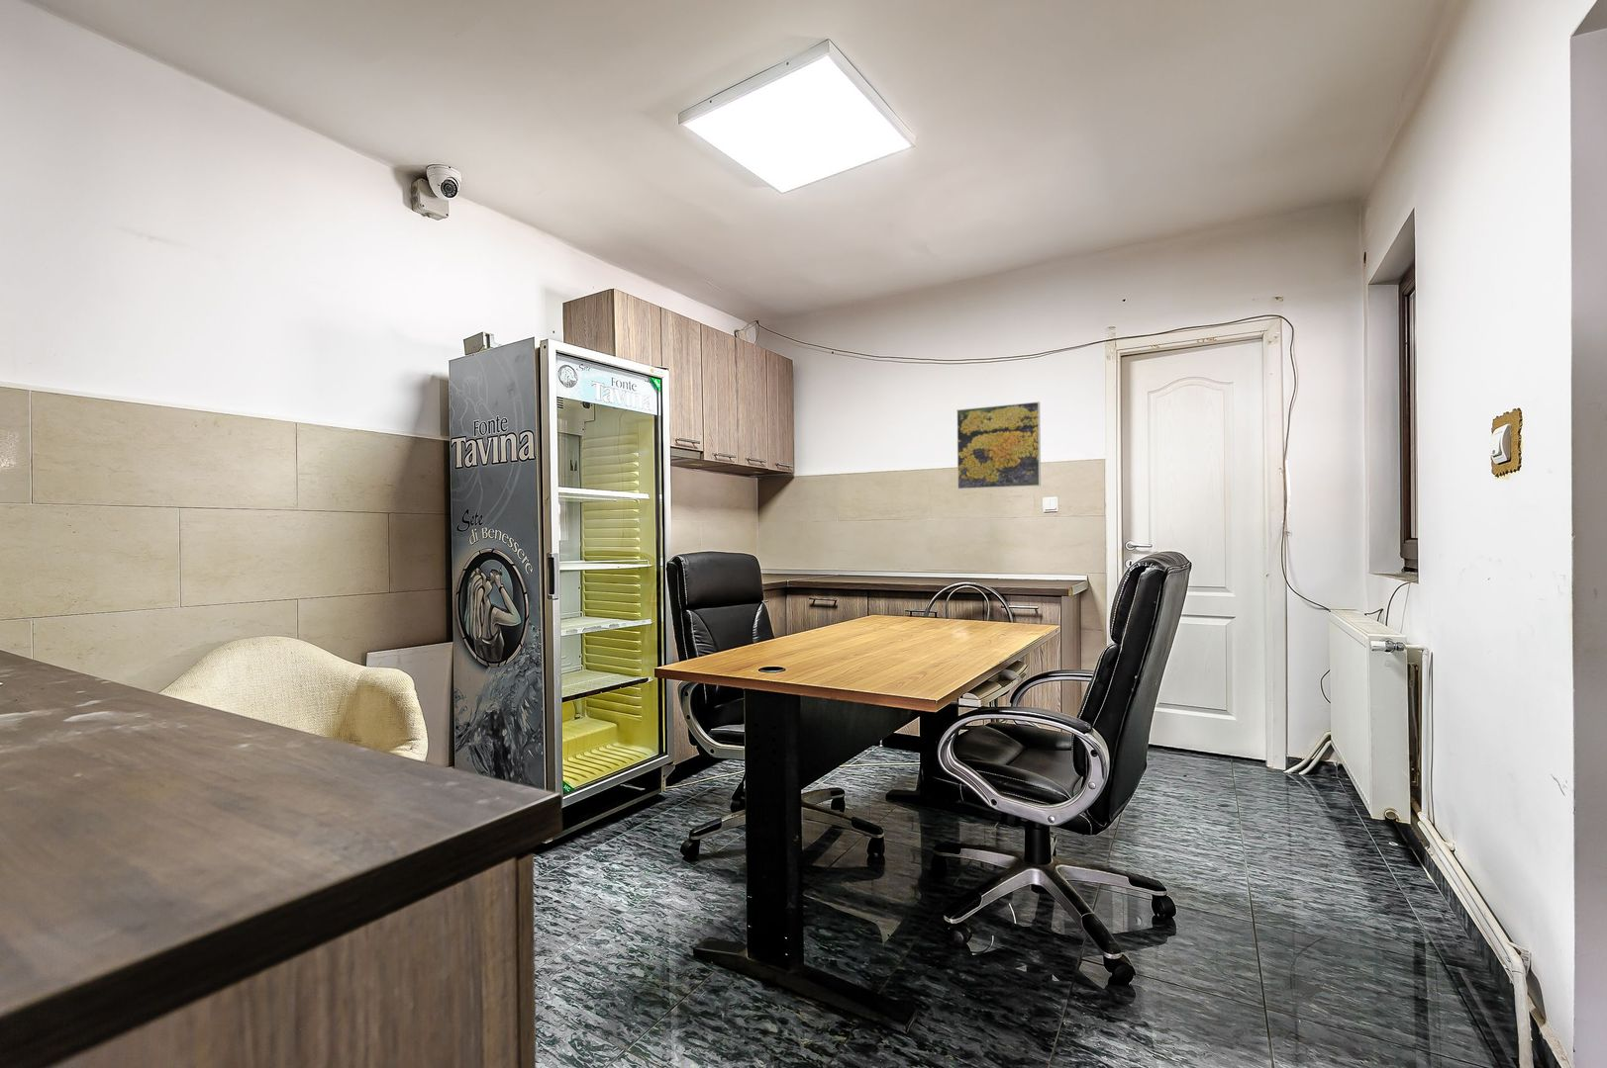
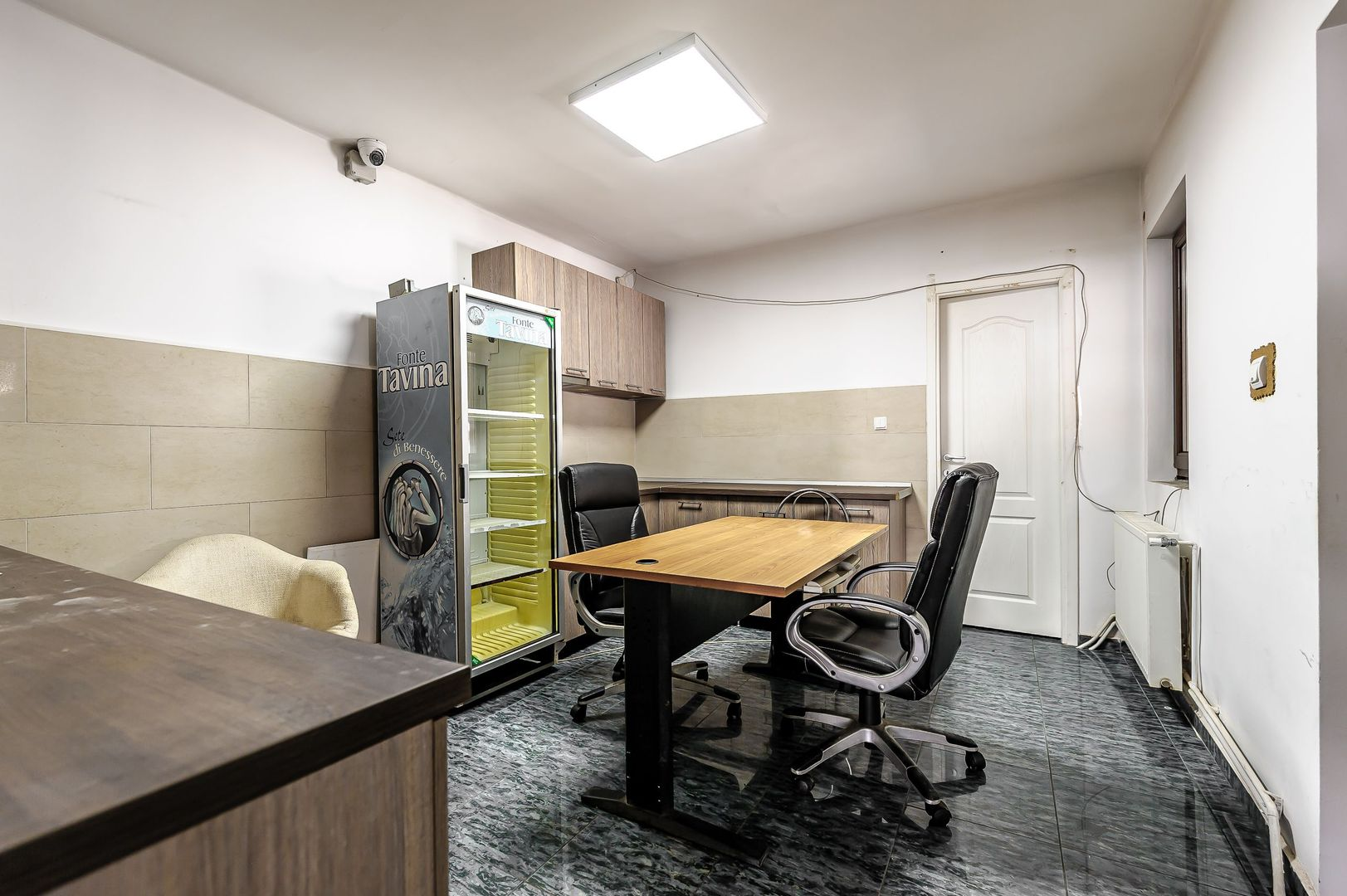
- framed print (997, 446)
